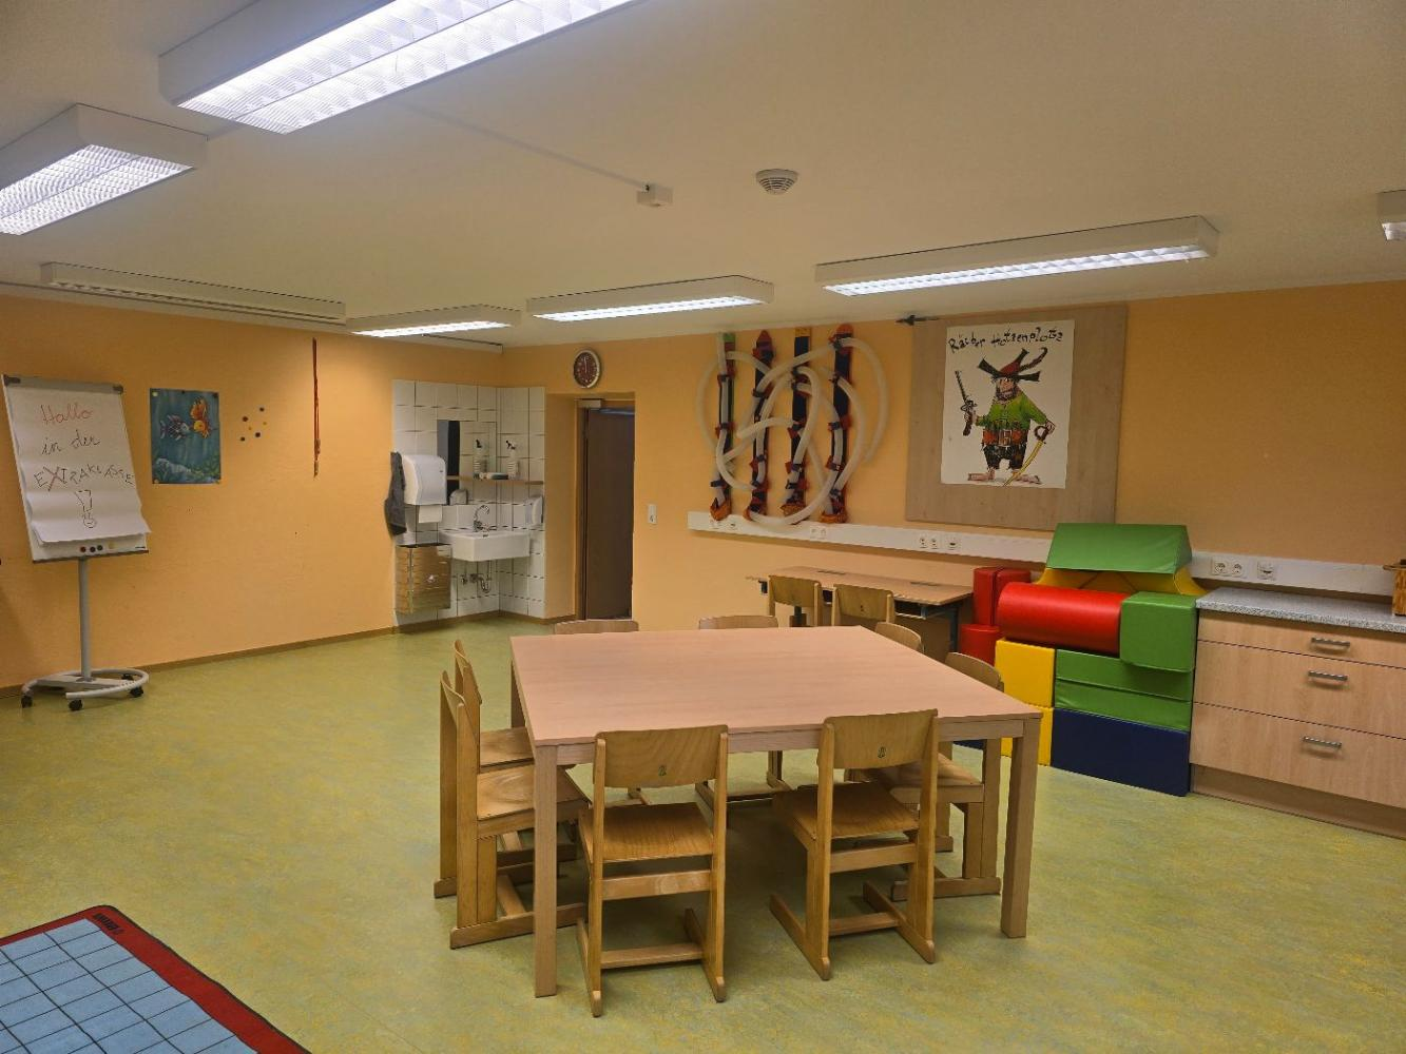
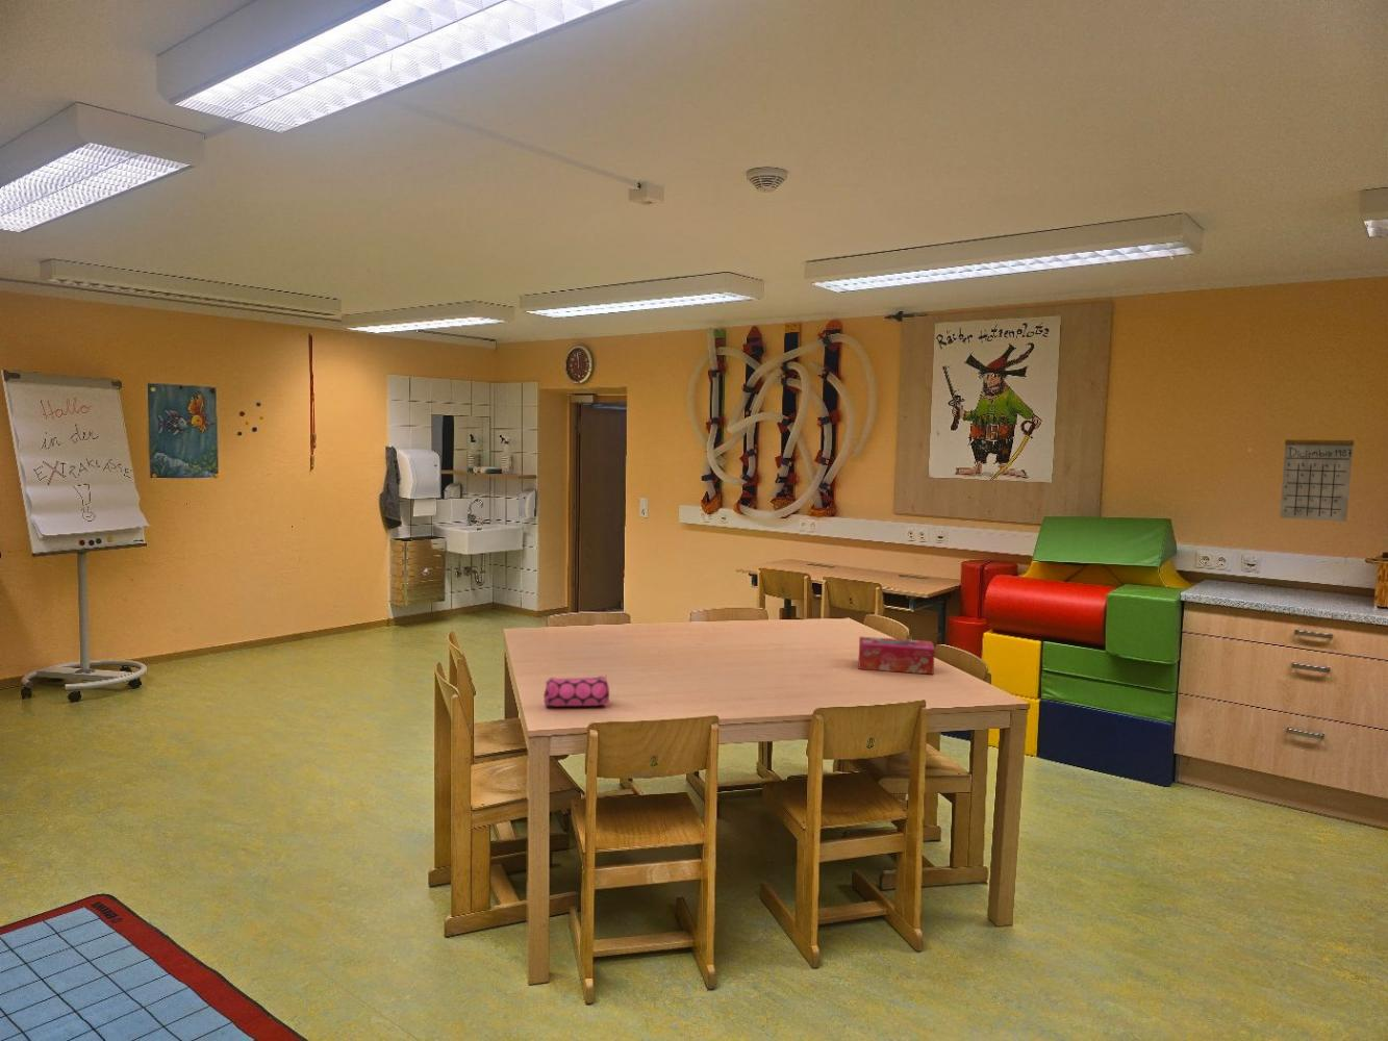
+ tissue box (896, 655)
+ calendar (1316, 470)
+ pencil case (575, 690)
